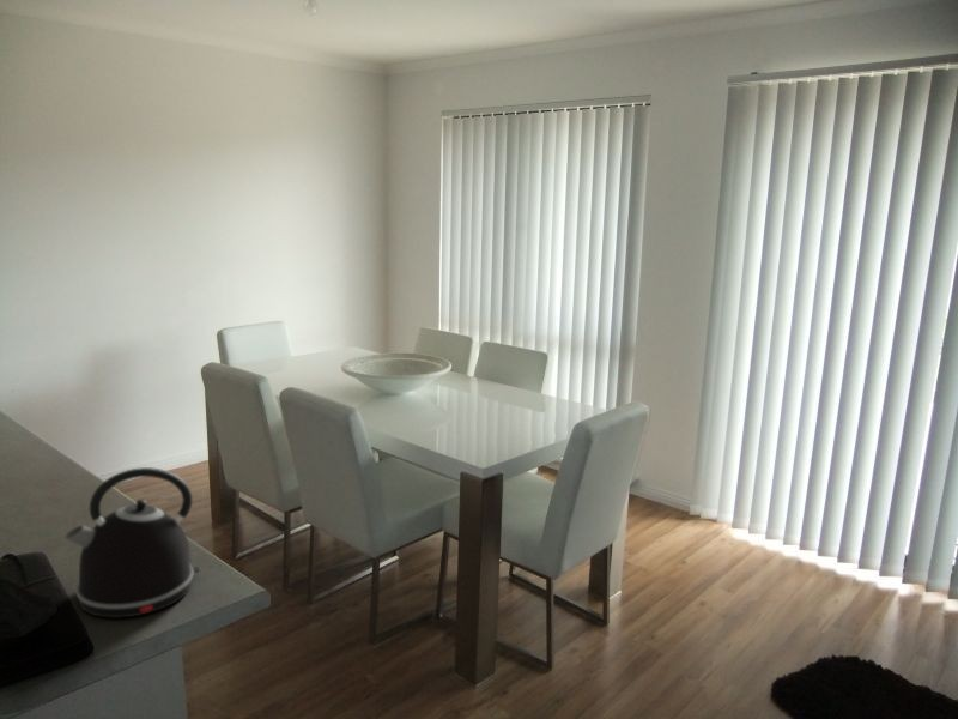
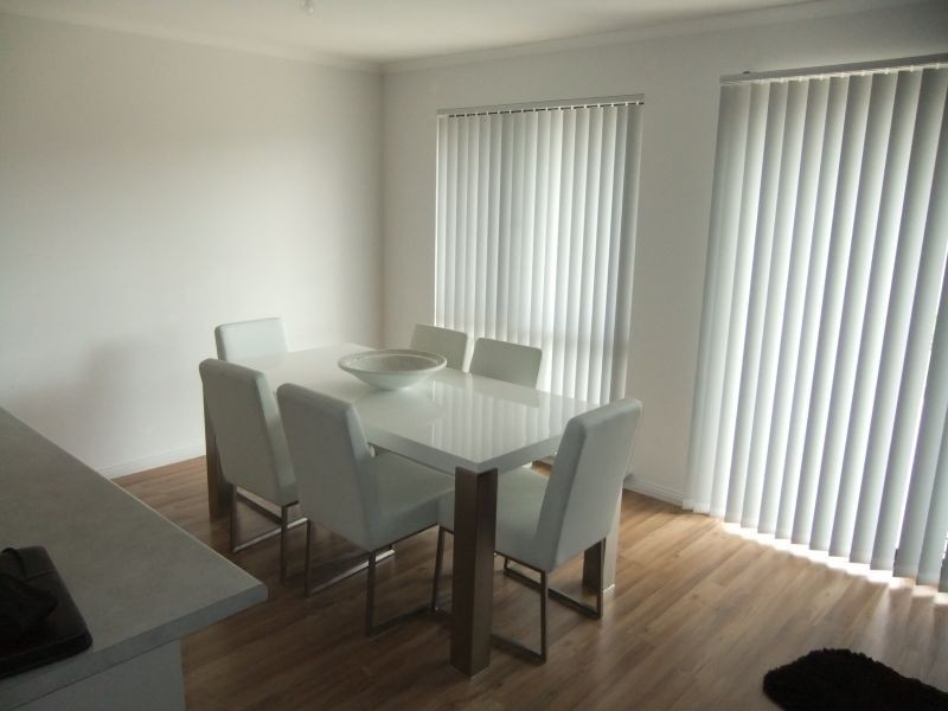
- kettle (134, 530)
